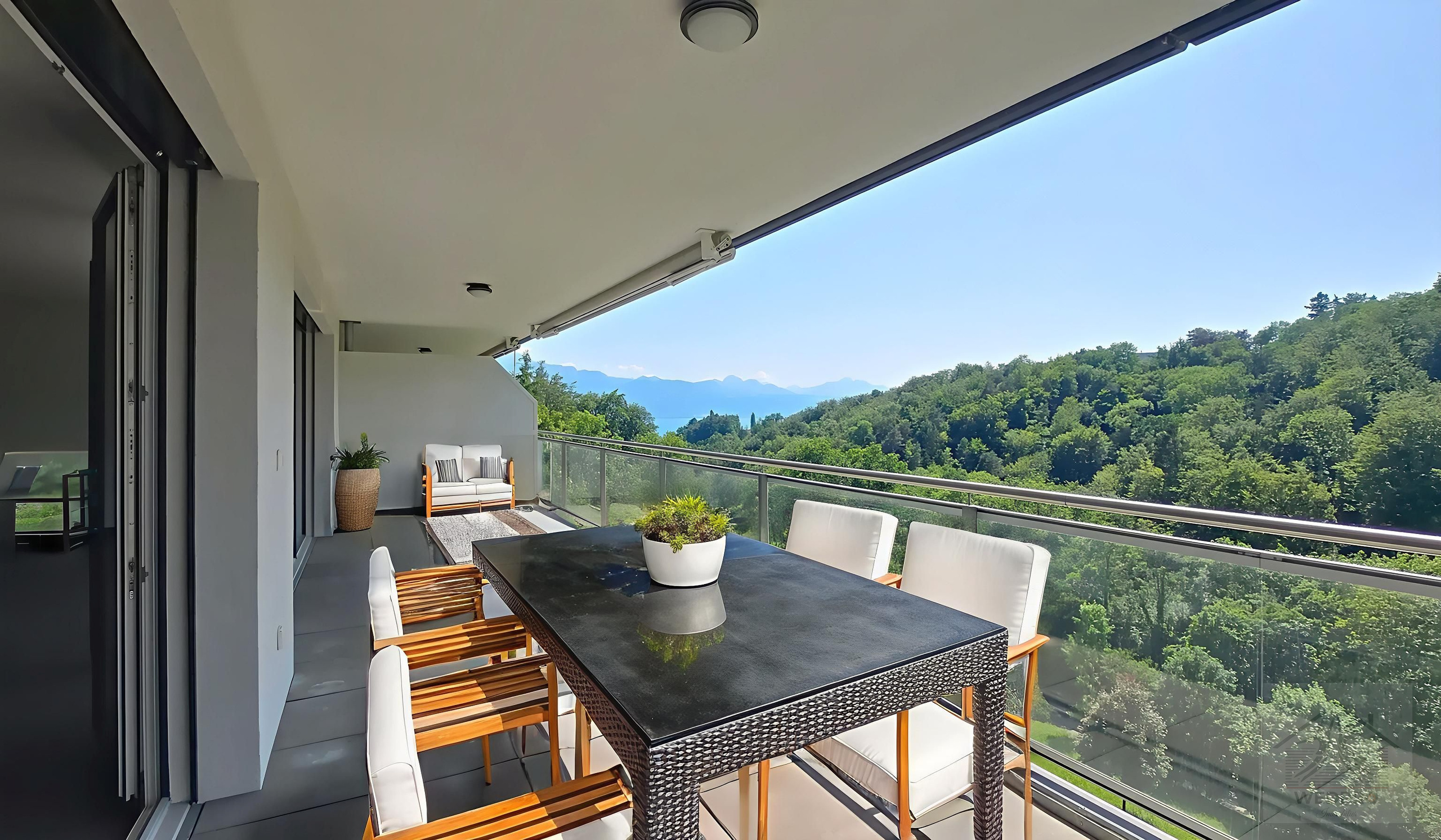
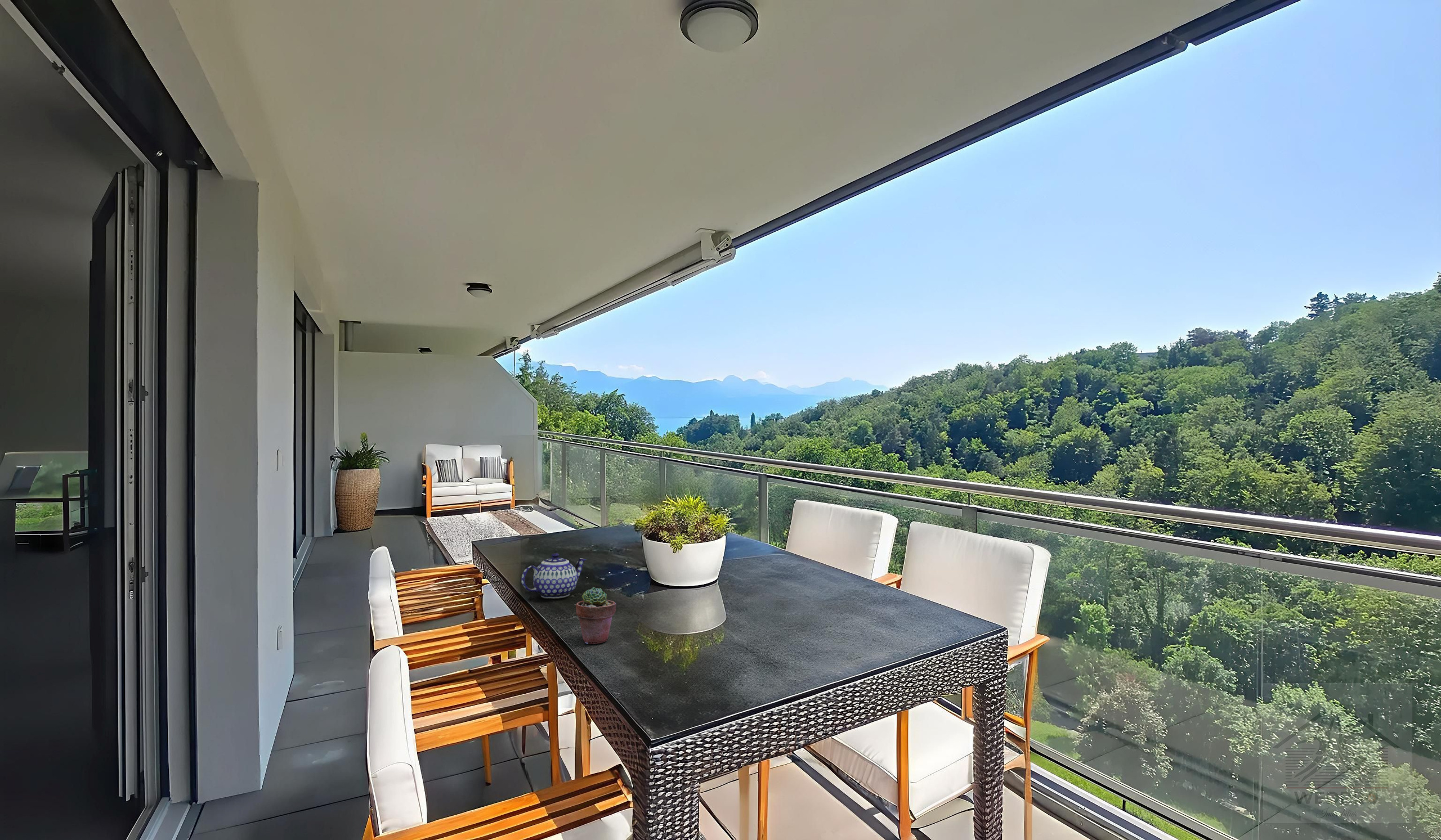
+ teapot (555, 574)
+ potted succulent (596, 613)
